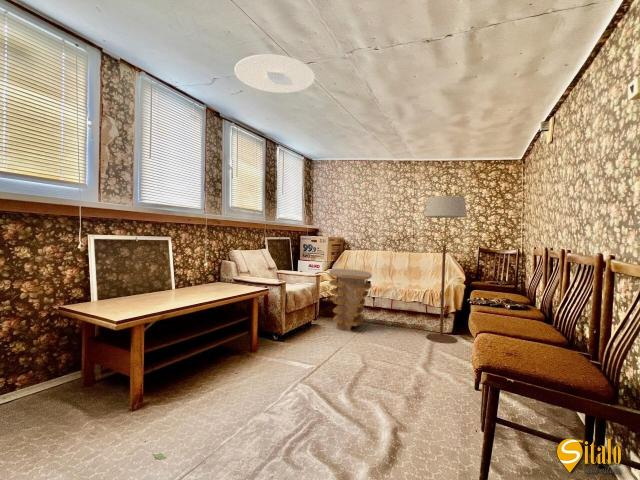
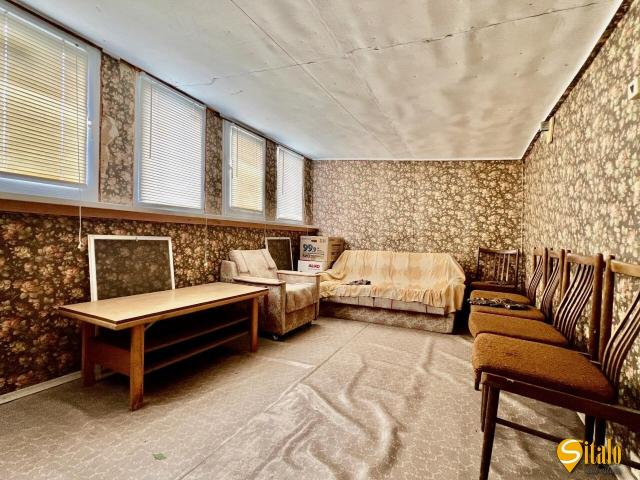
- ceiling light (275, 71)
- side table (349, 299)
- floor lamp (443, 264)
